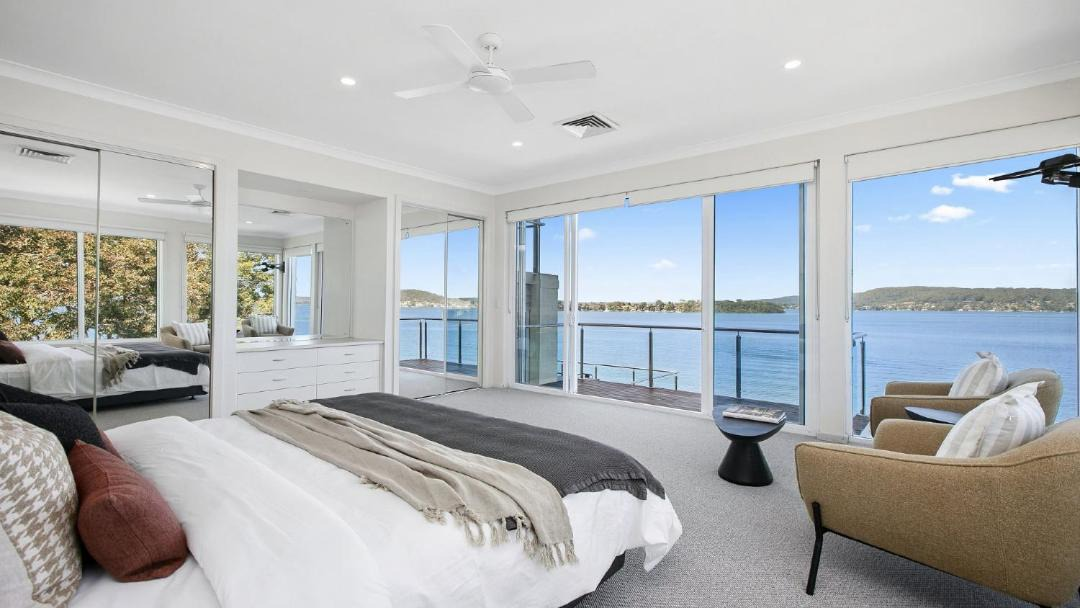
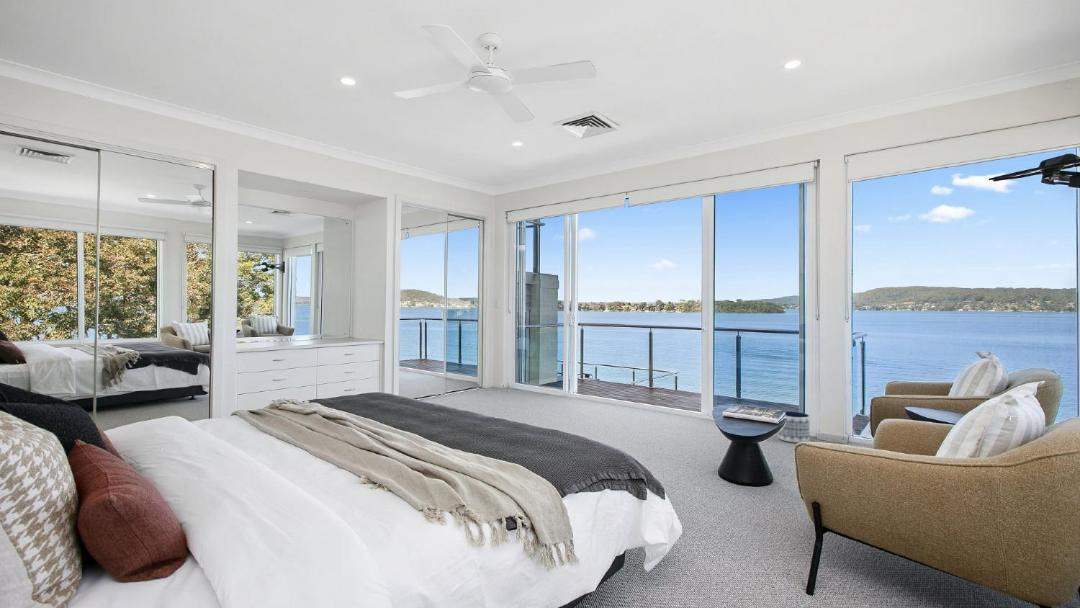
+ planter (793, 426)
